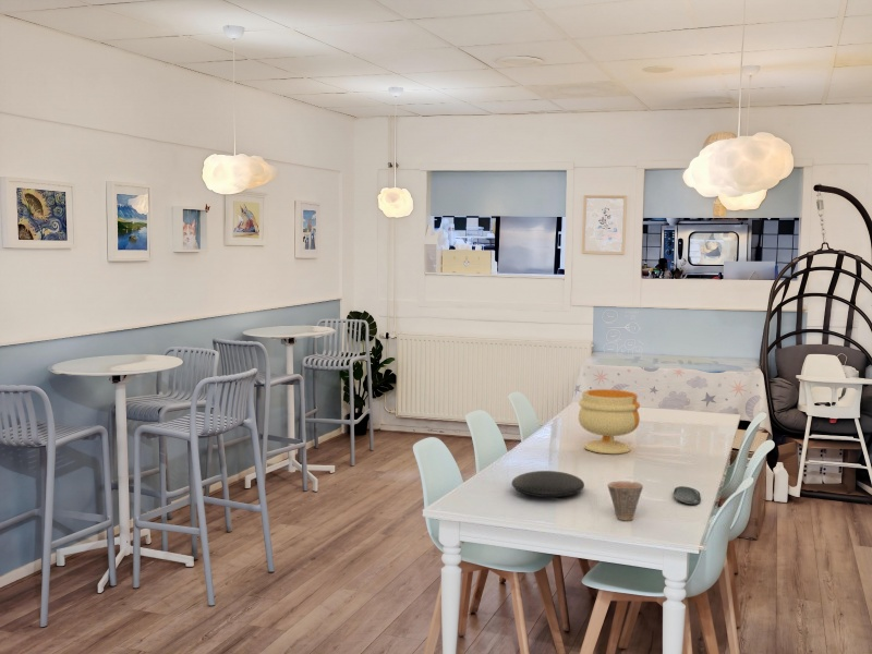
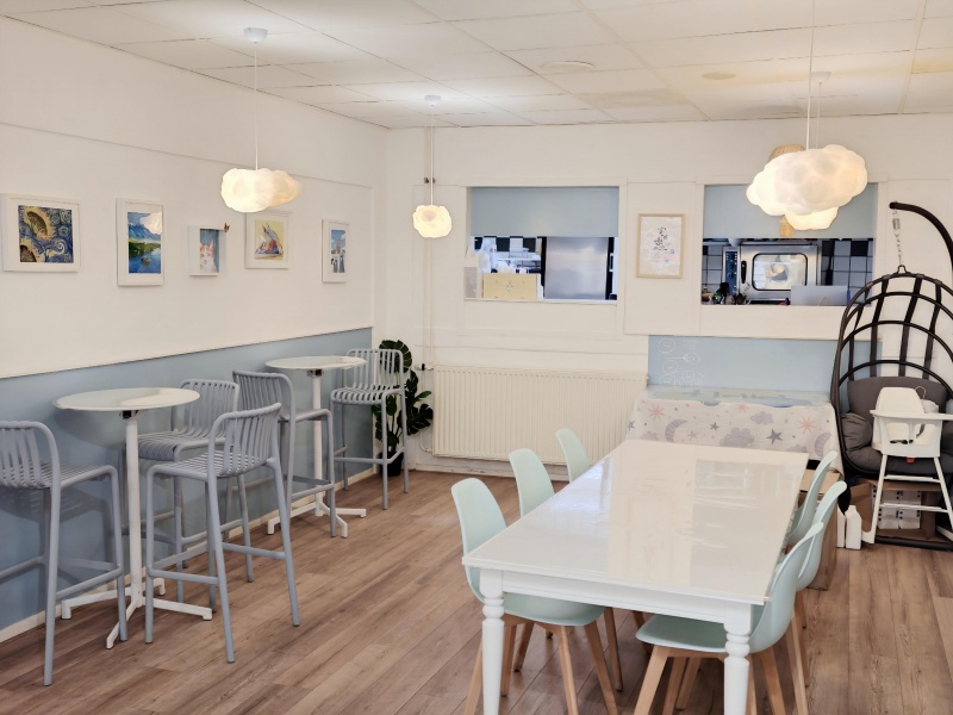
- oval tray (687, 494)
- plate (547, 483)
- cup (625, 500)
- footed bowl (608, 421)
